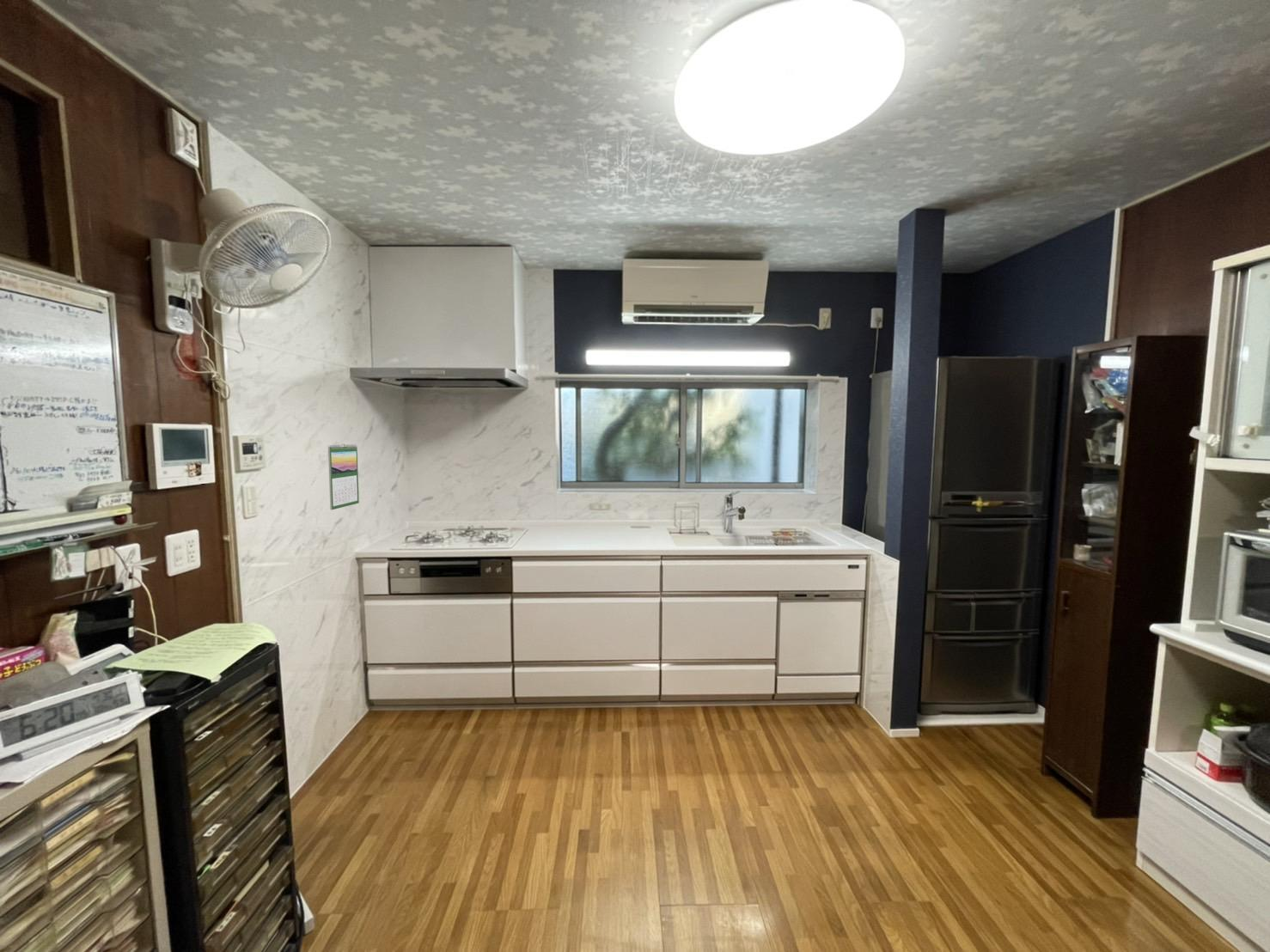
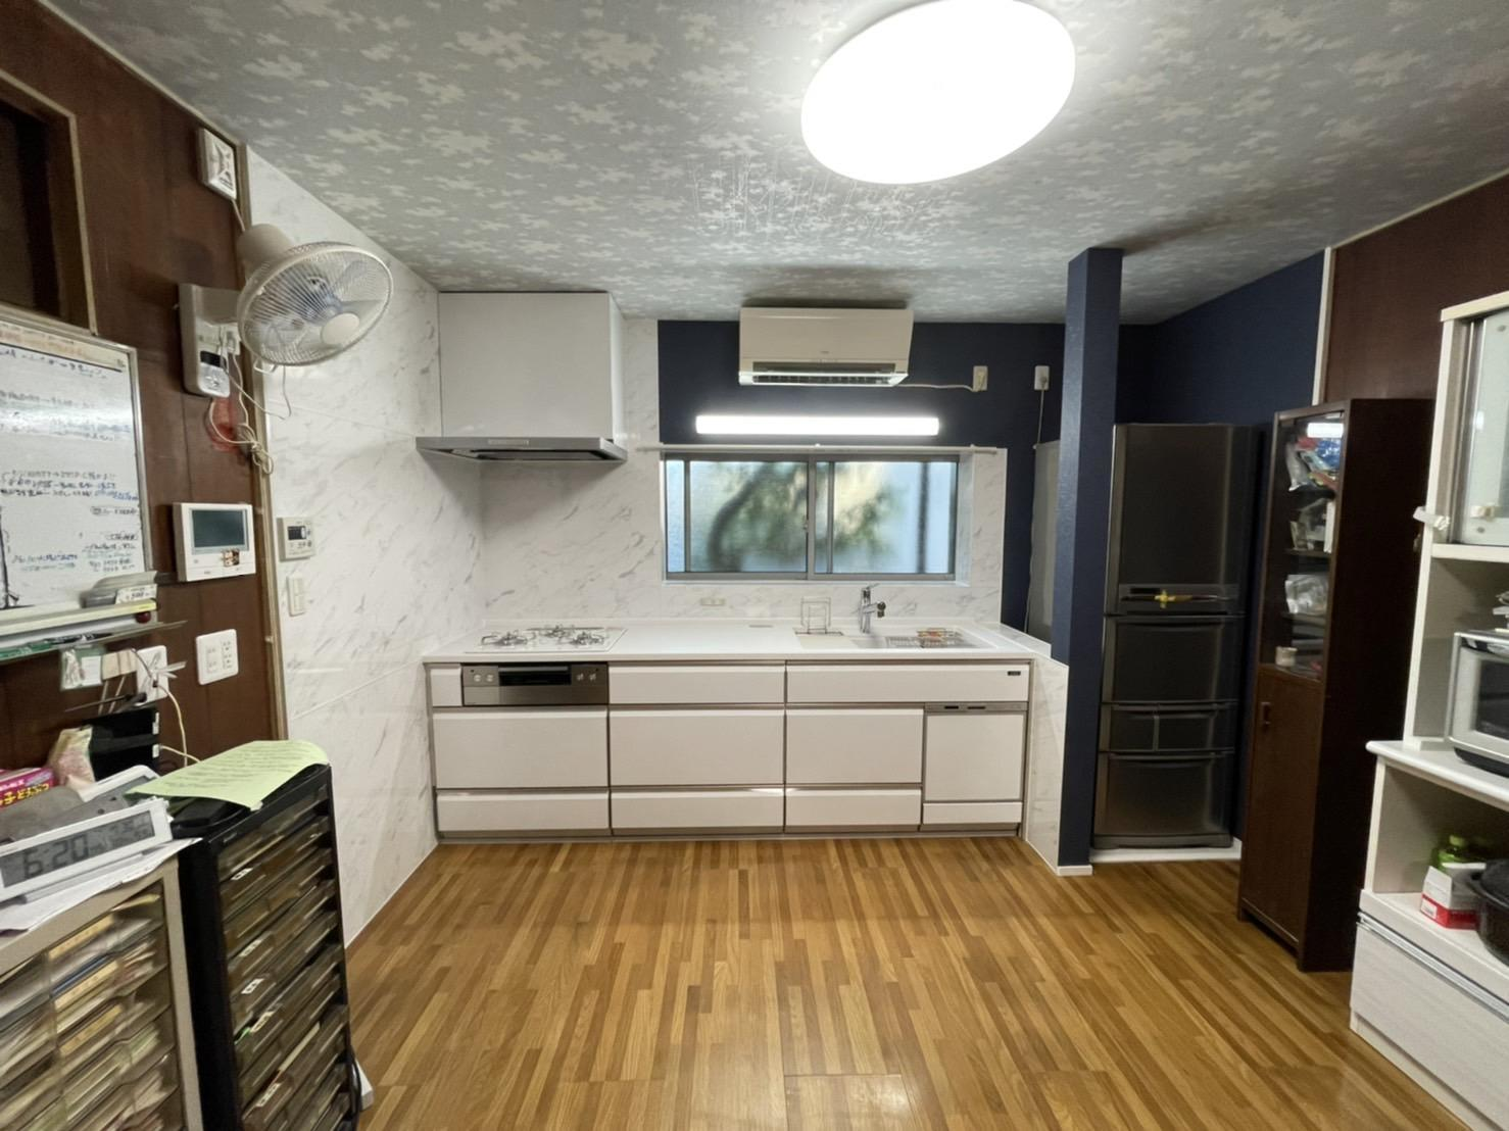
- calendar (344, 475)
